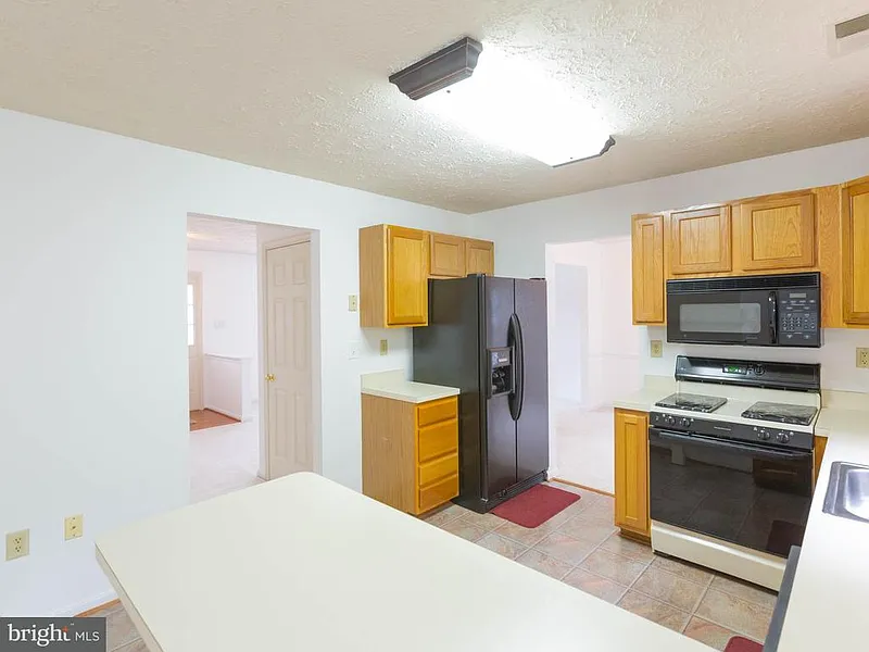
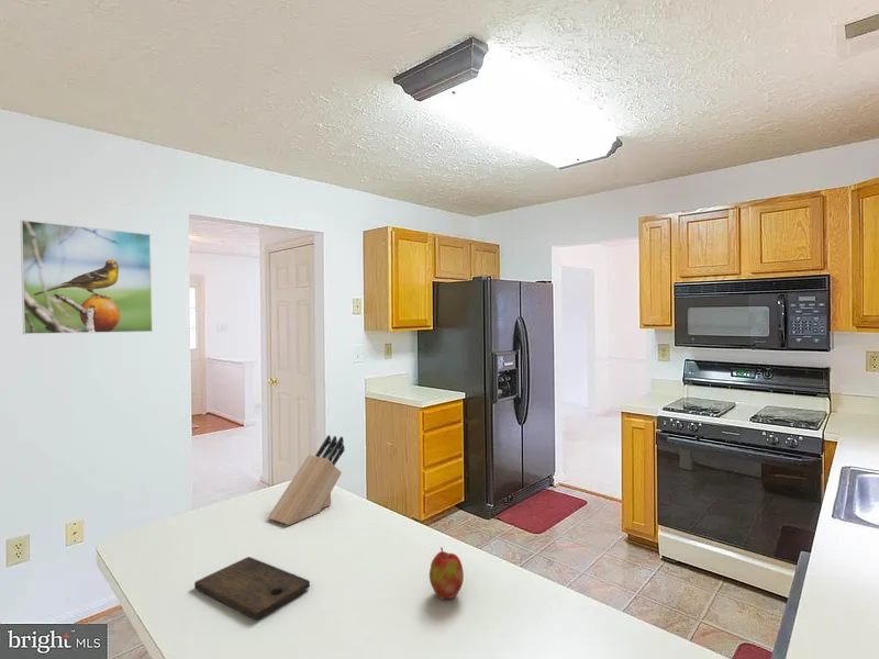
+ cutting board (252, 584)
+ knife block (310, 474)
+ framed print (91, 280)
+ apple (446, 571)
